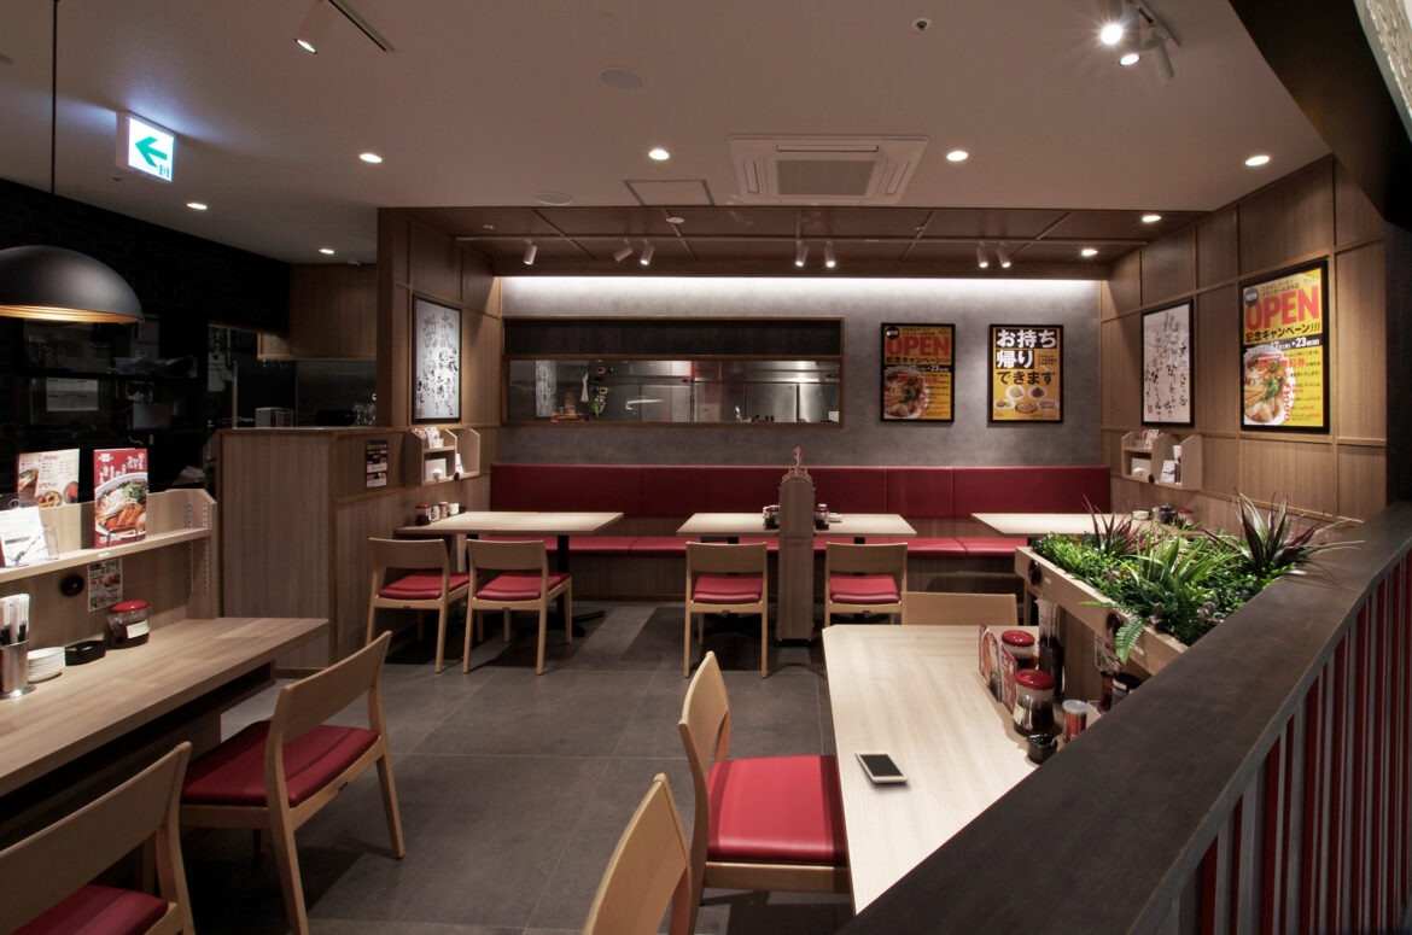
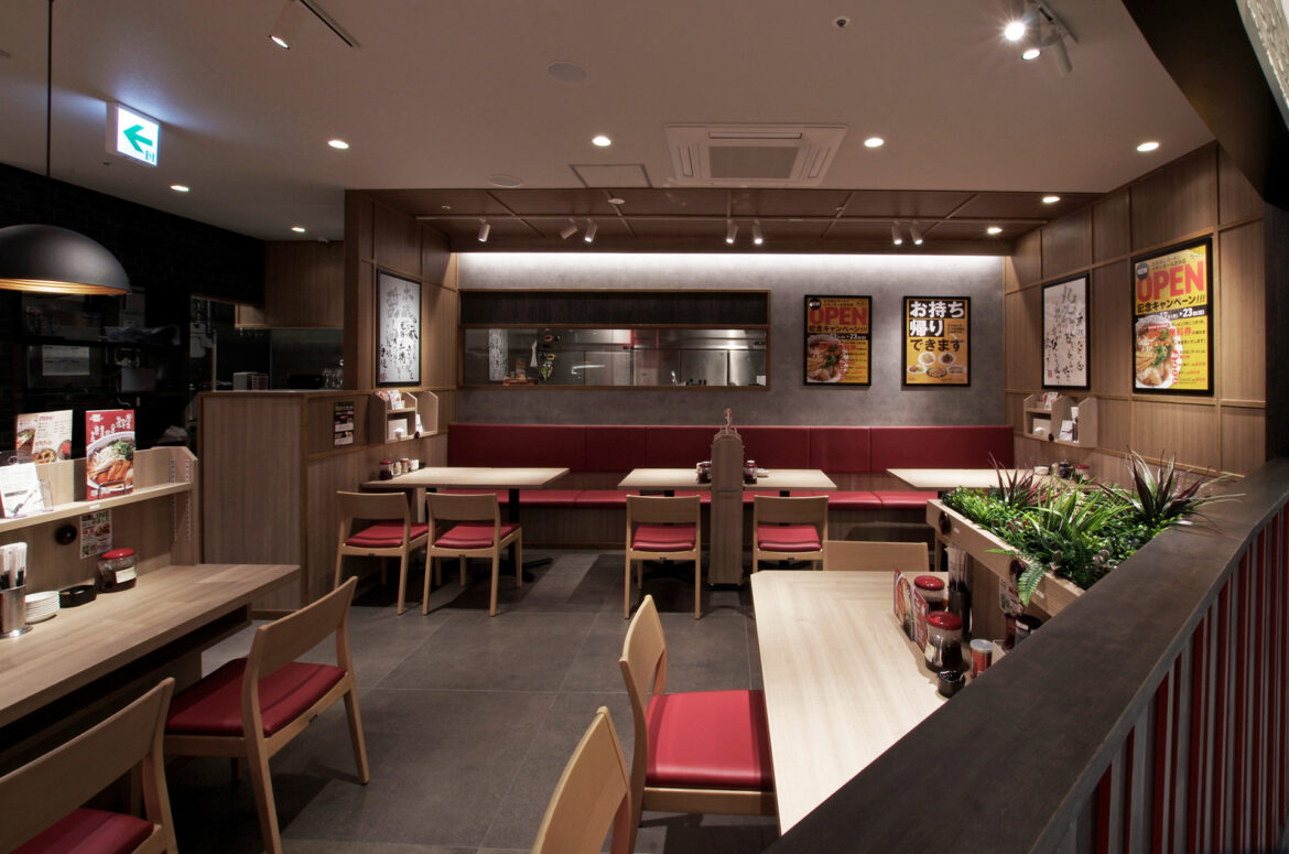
- cell phone (880, 765)
